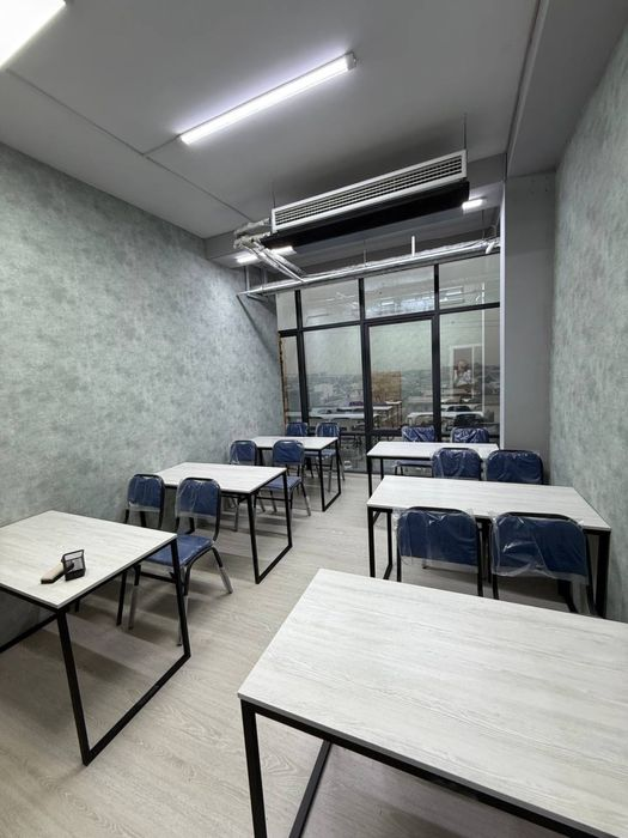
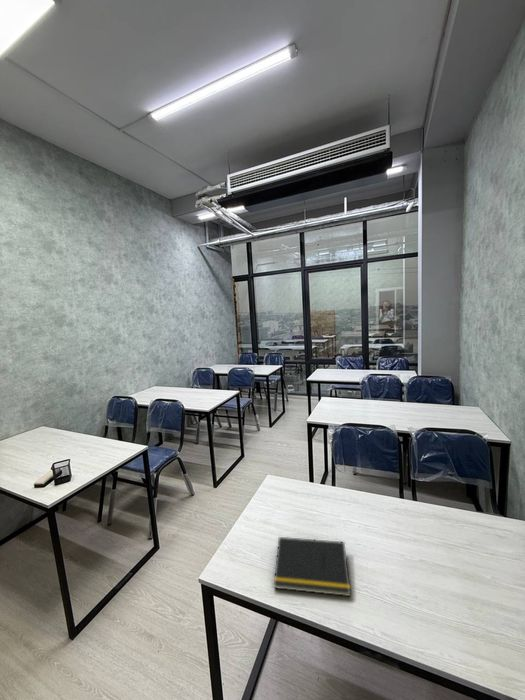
+ notepad (311, 563)
